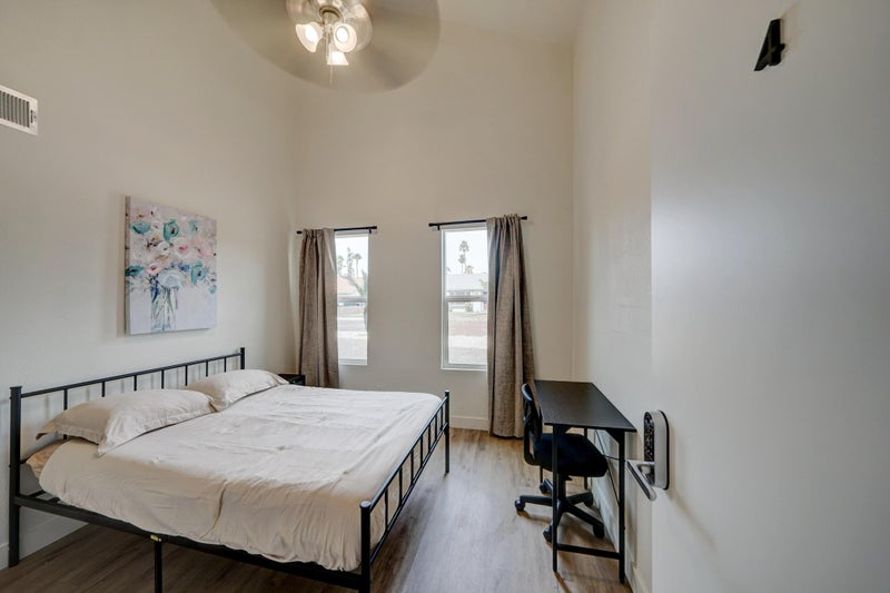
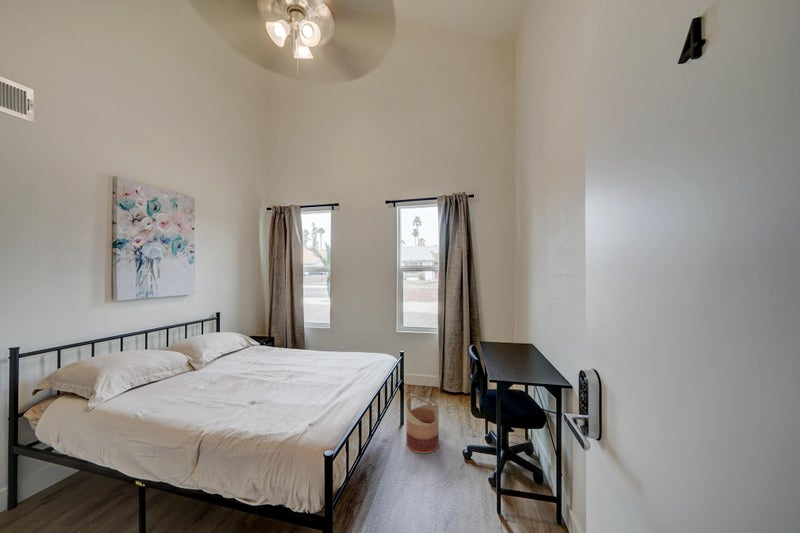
+ basket (422, 421)
